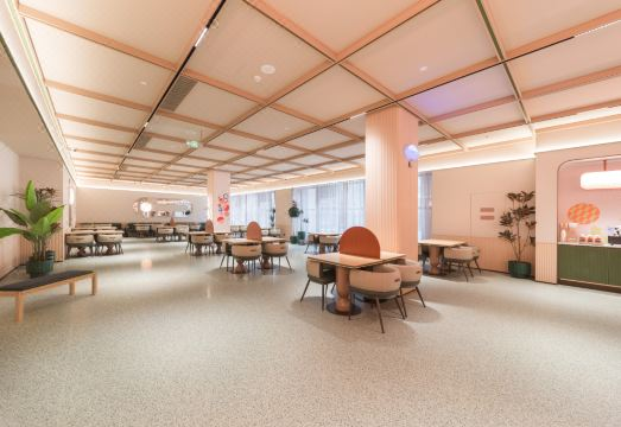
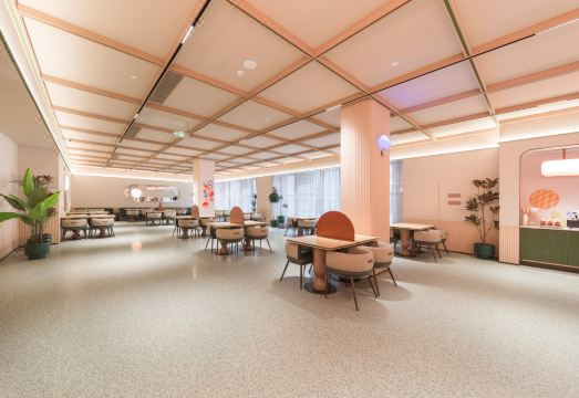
- bench (49, 288)
